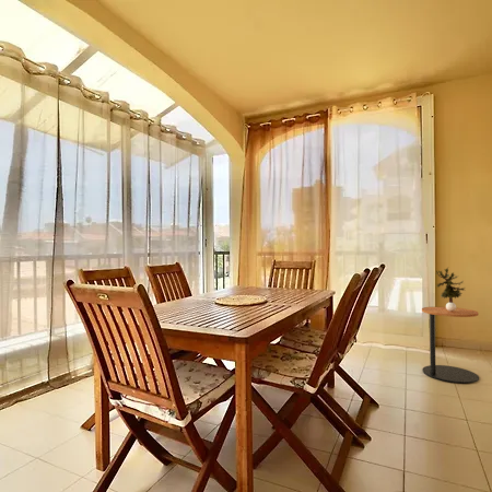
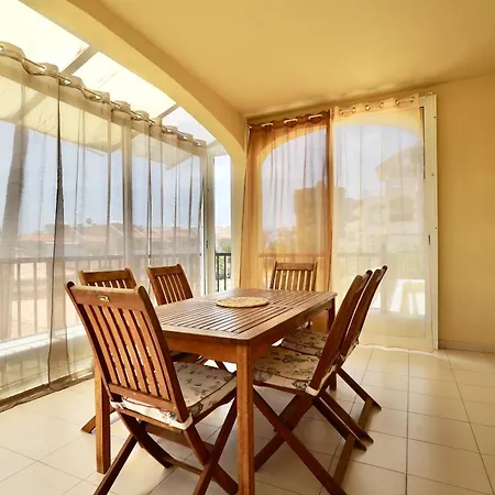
- side table (434, 341)
- potted plant (447, 288)
